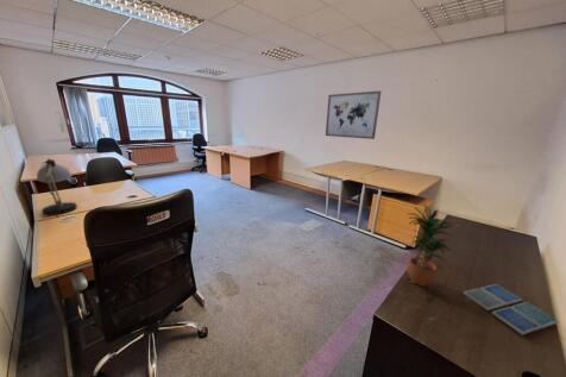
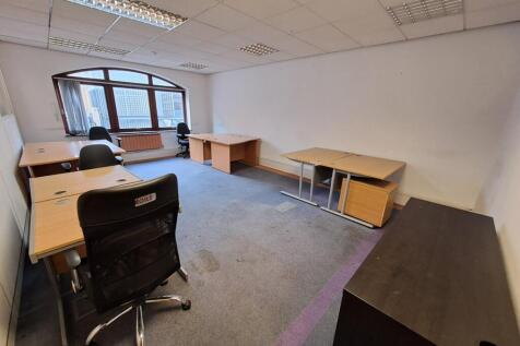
- potted plant (424, 243)
- drink coaster (507, 304)
- wall art (350, 115)
- desk lamp (54, 184)
